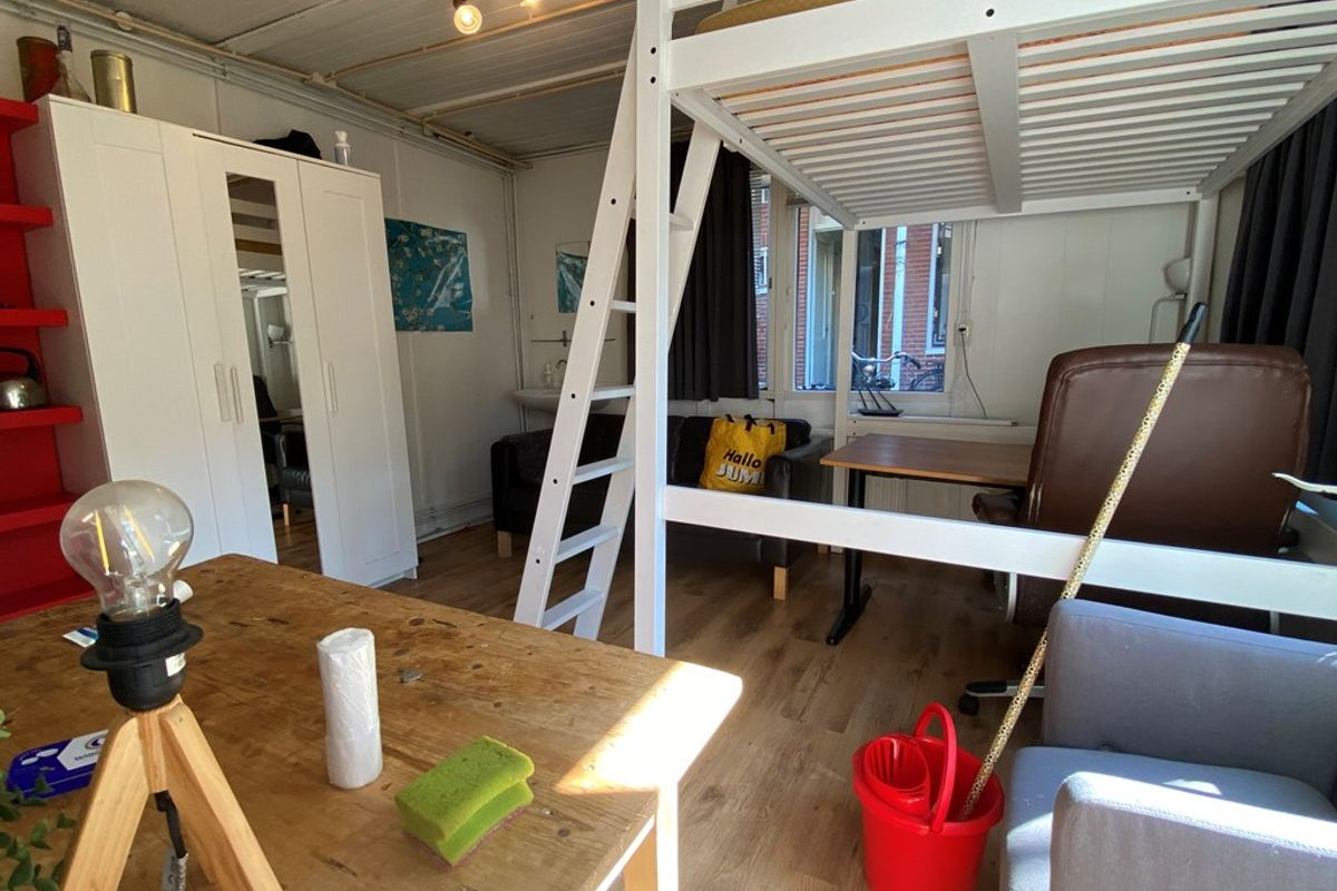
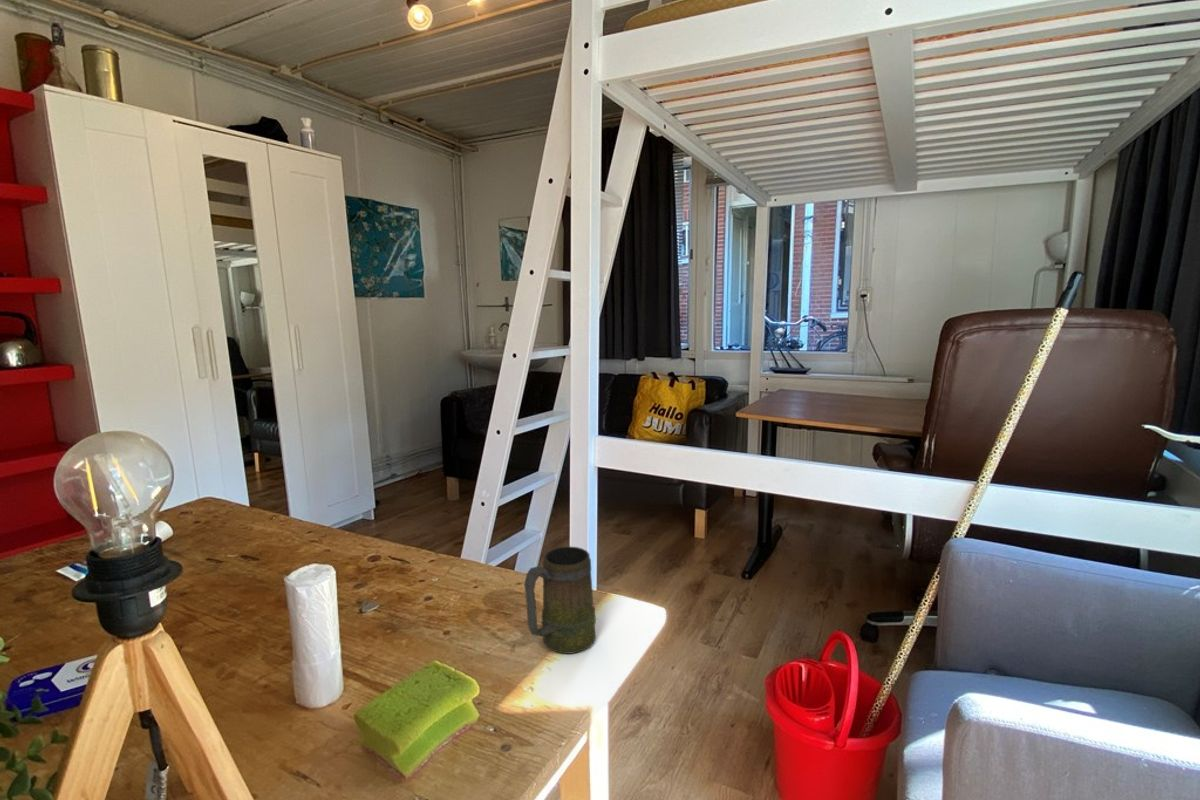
+ mug (558, 601)
